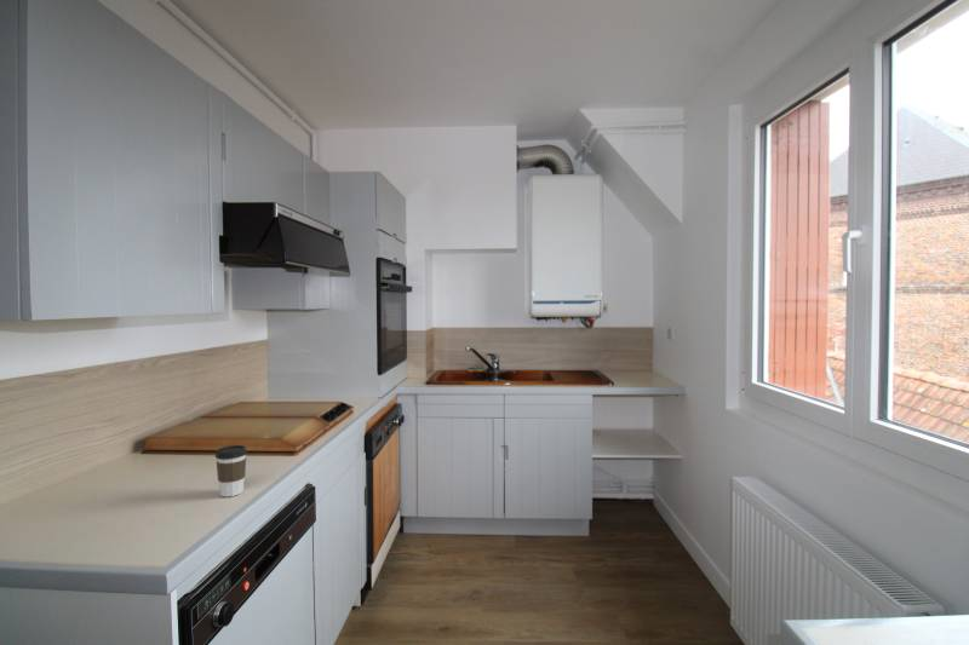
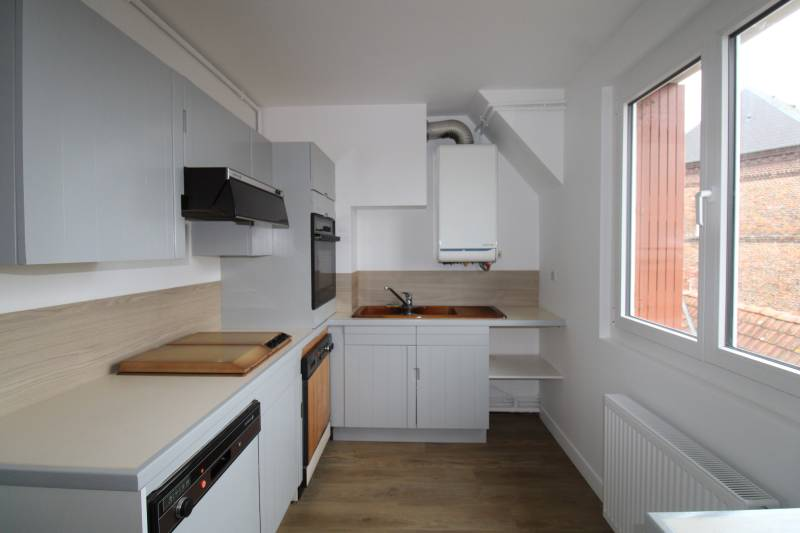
- coffee cup (231, 471)
